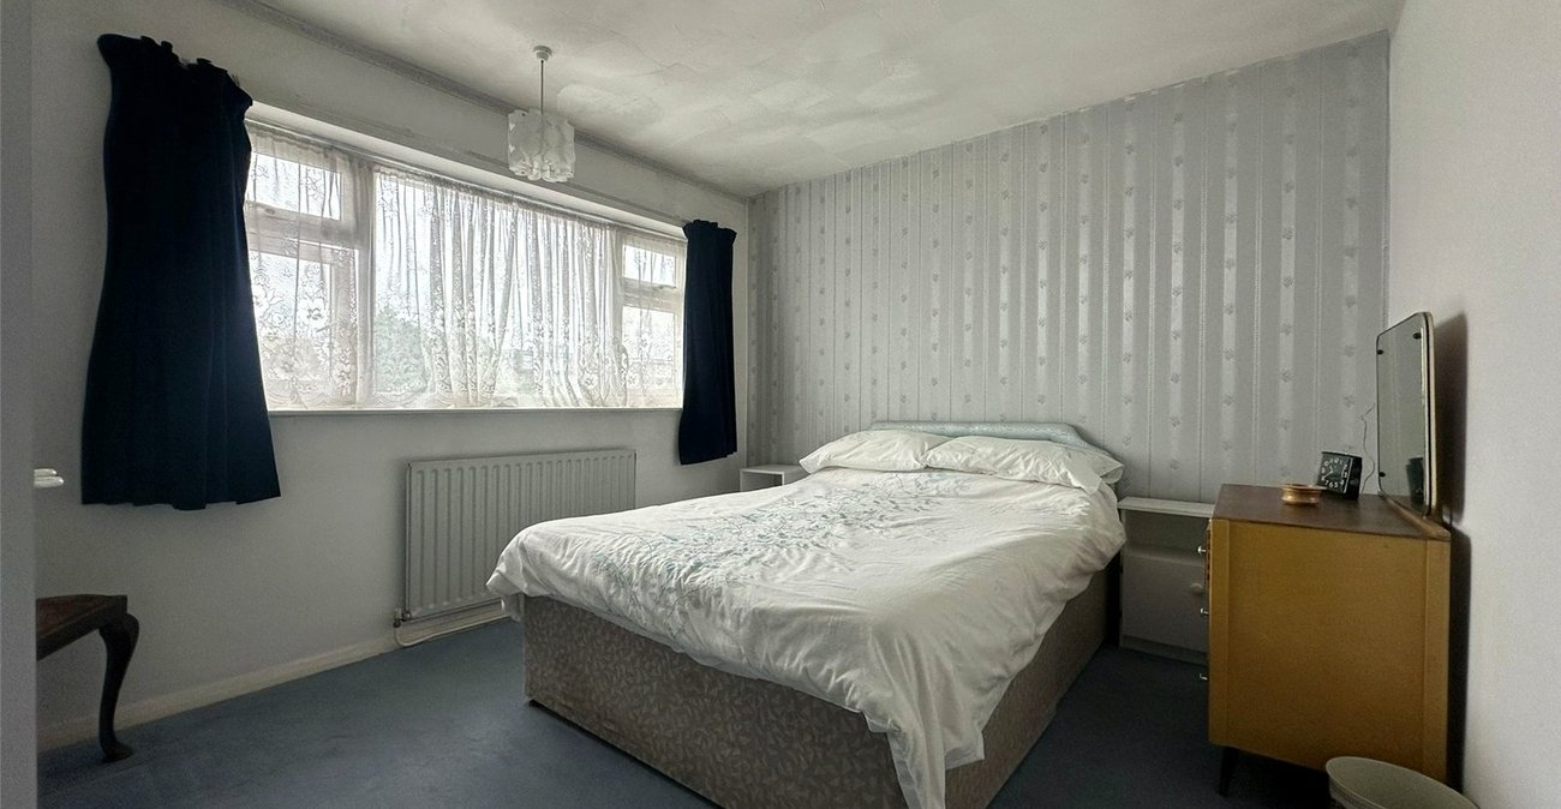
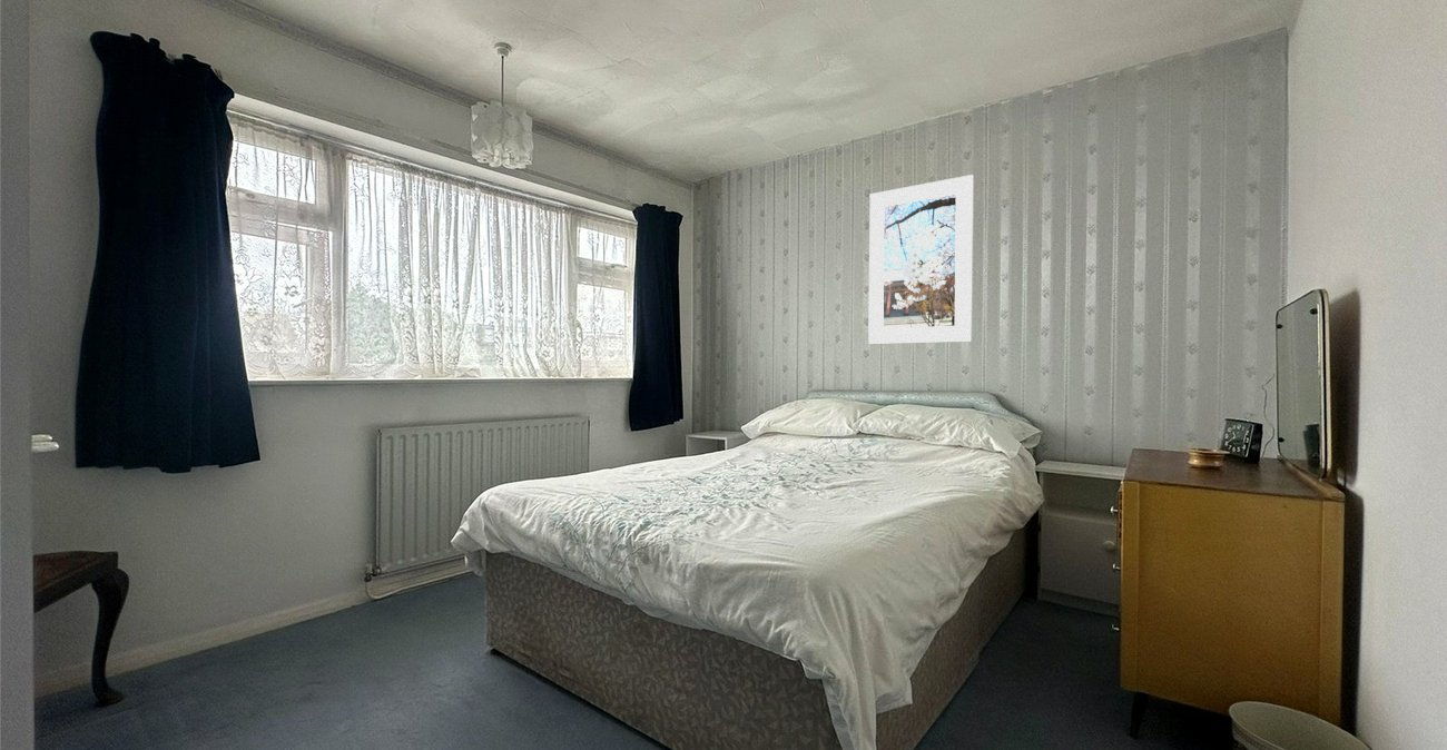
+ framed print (918, 264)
